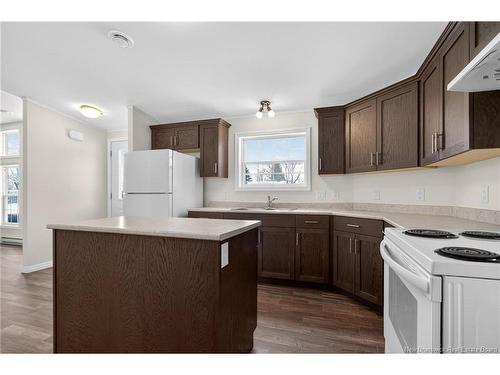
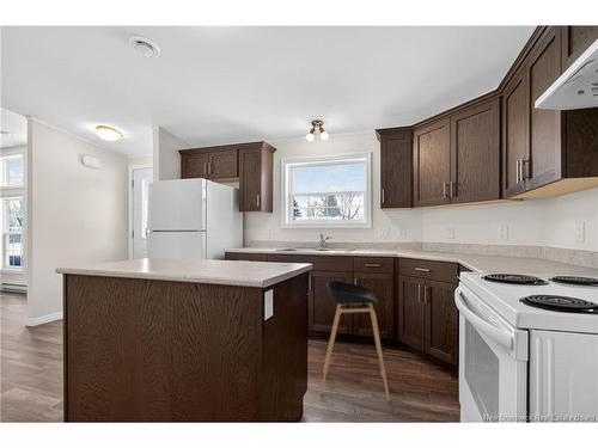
+ stool (353, 351)
